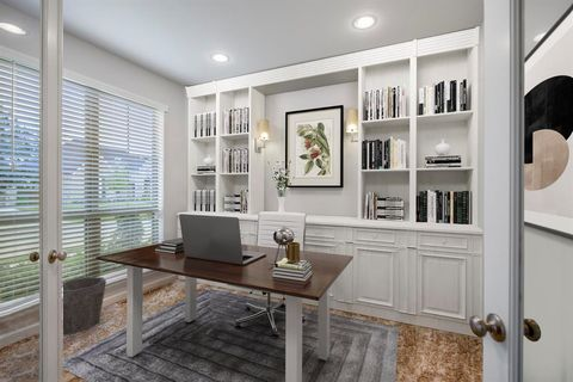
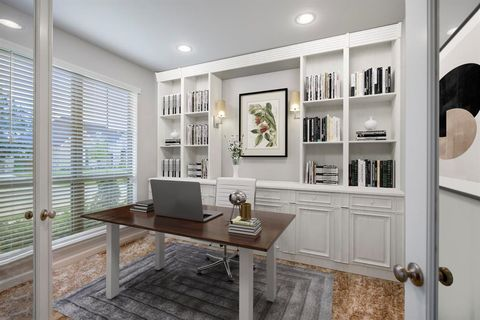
- waste bin (80, 304)
